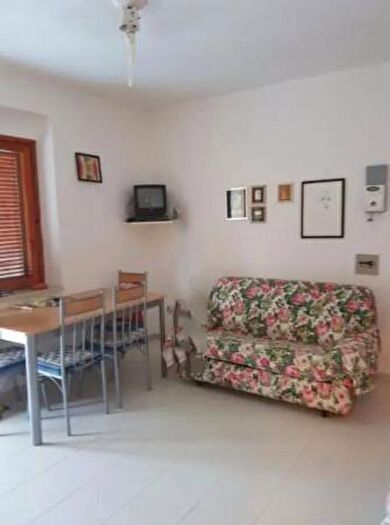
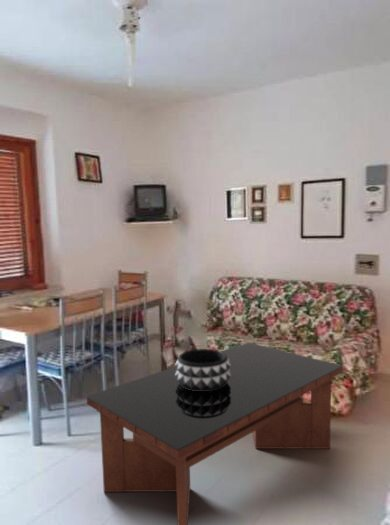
+ decorative bowl (202, 368)
+ coffee table (224, 423)
